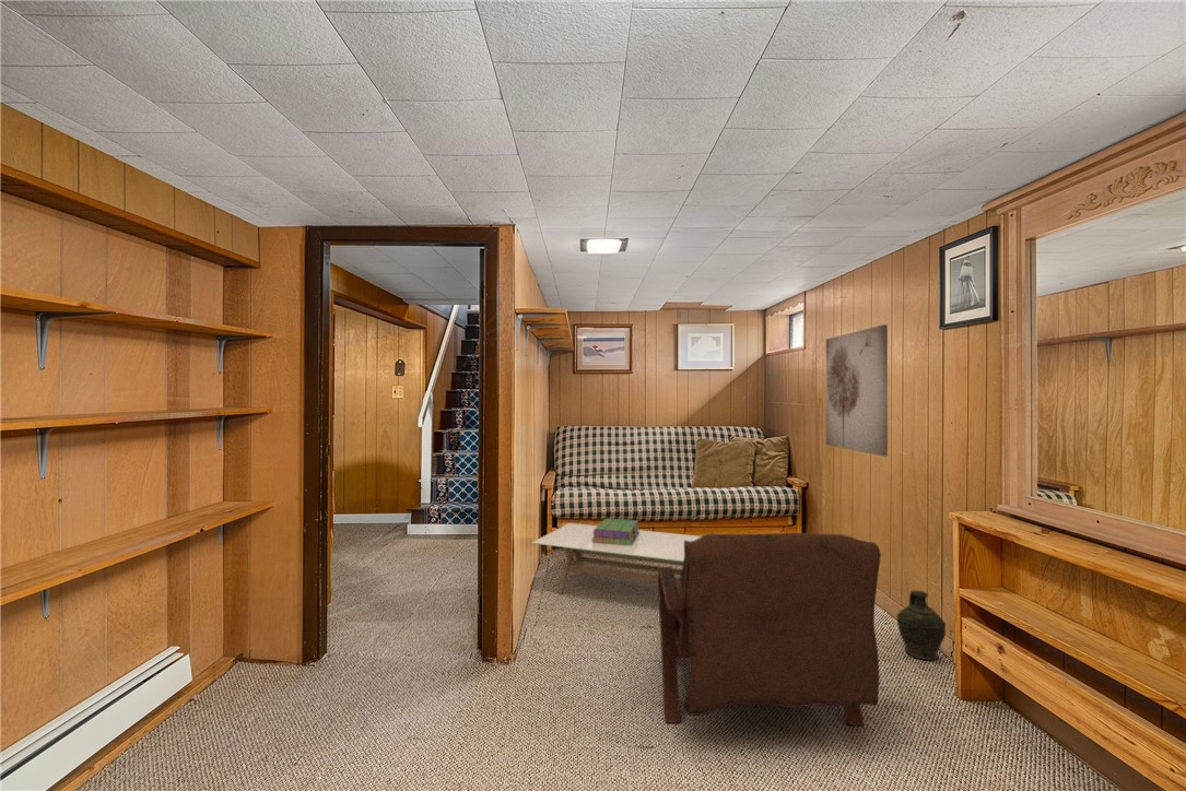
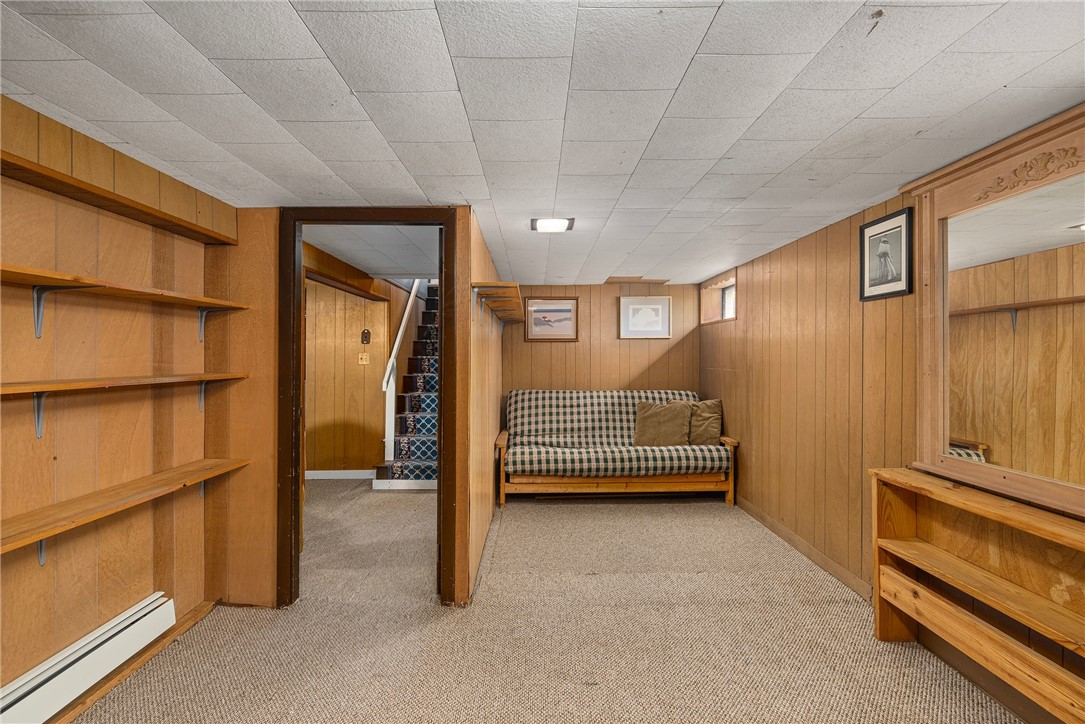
- ceramic jug (920, 623)
- armchair (750, 603)
- stack of books (617, 530)
- wall art (853, 391)
- coffee table (634, 566)
